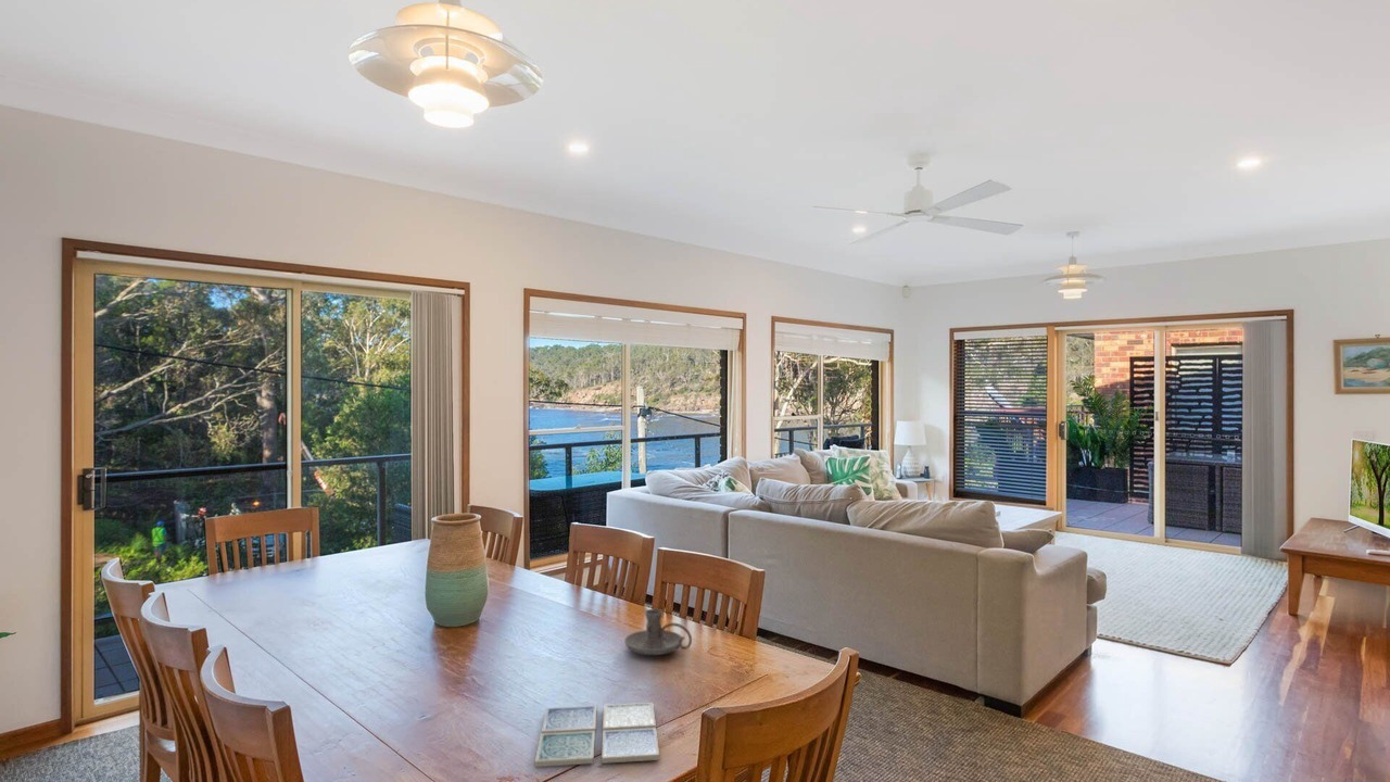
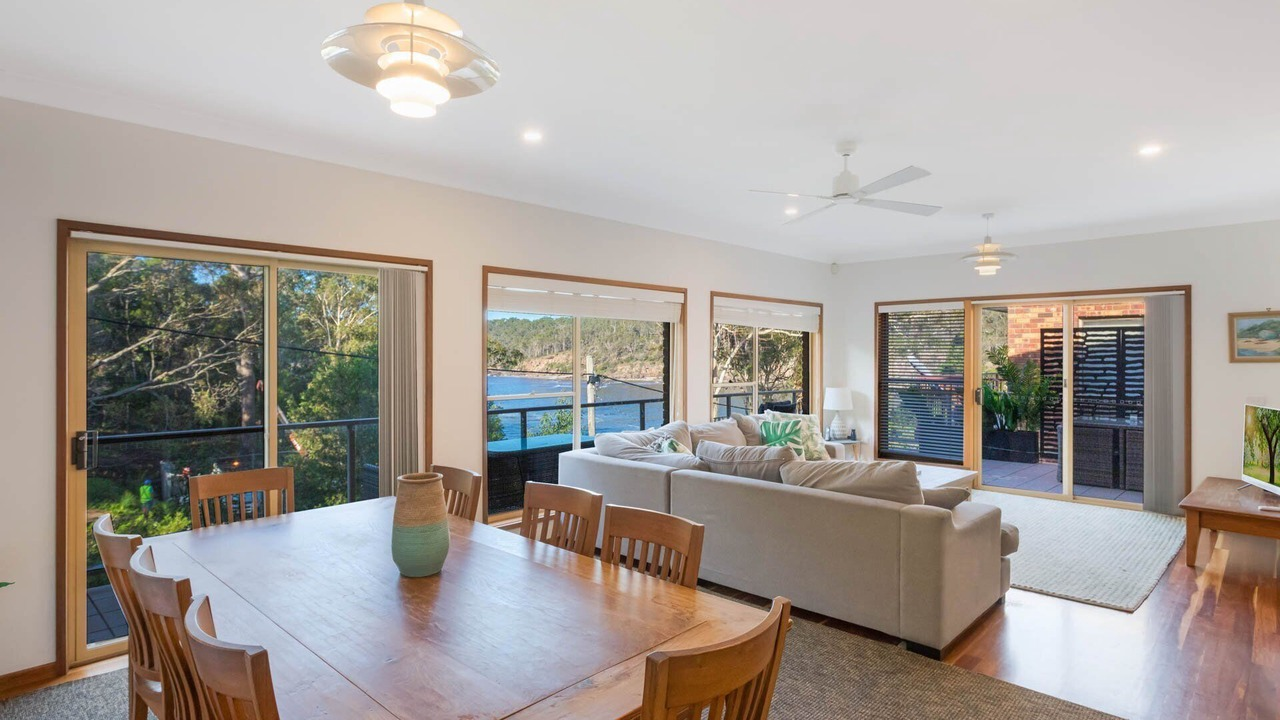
- candle holder (659, 631)
- drink coaster (594, 732)
